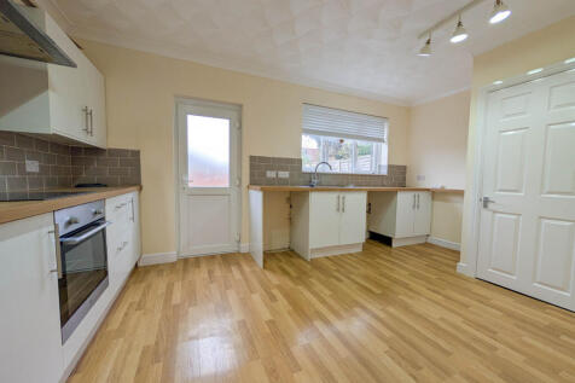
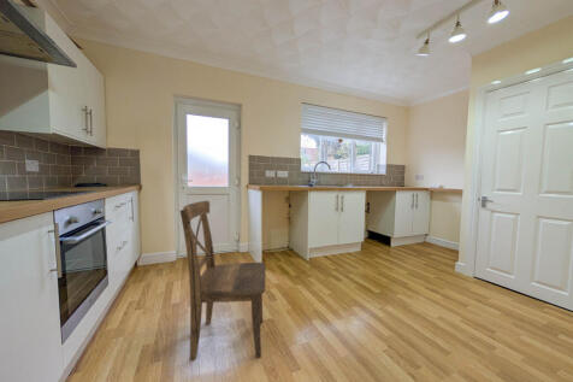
+ dining chair (228, 271)
